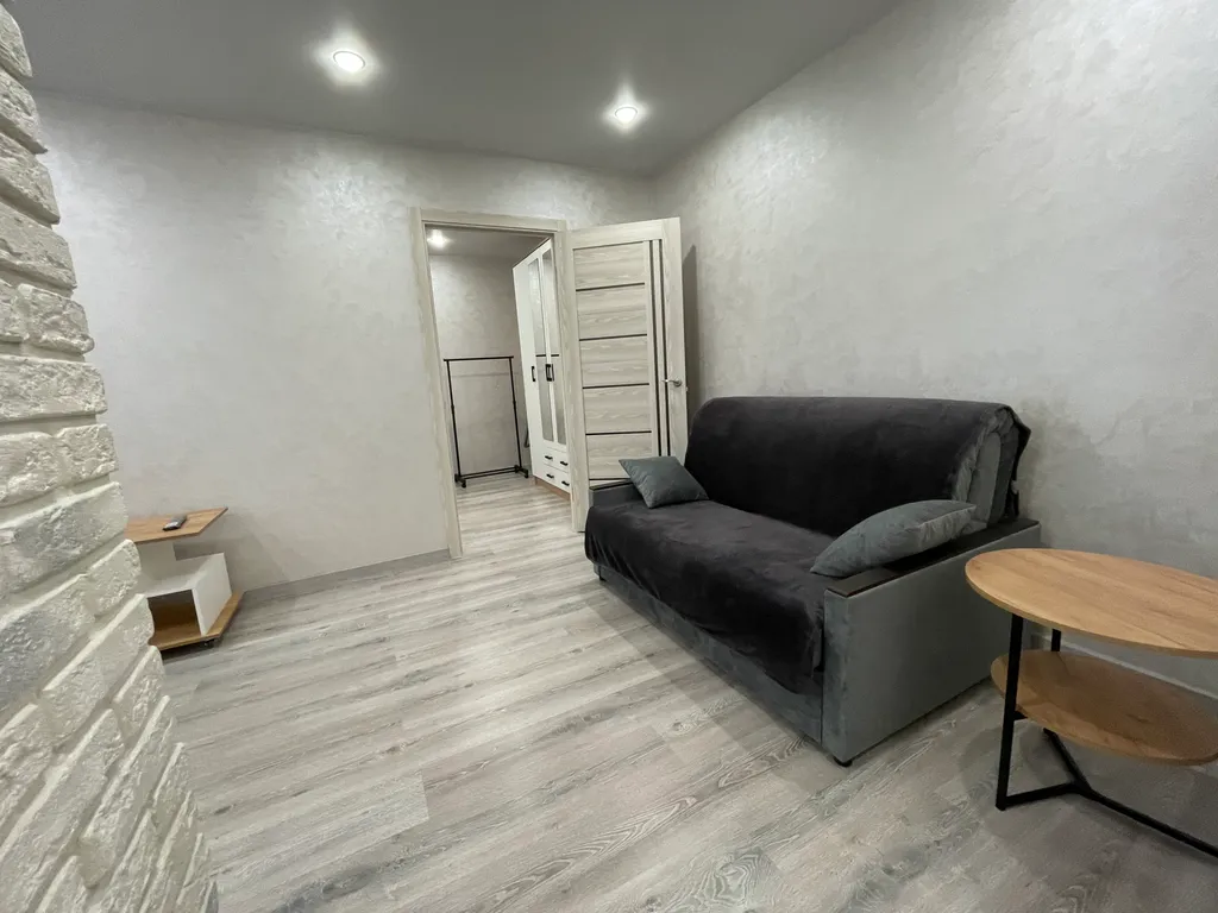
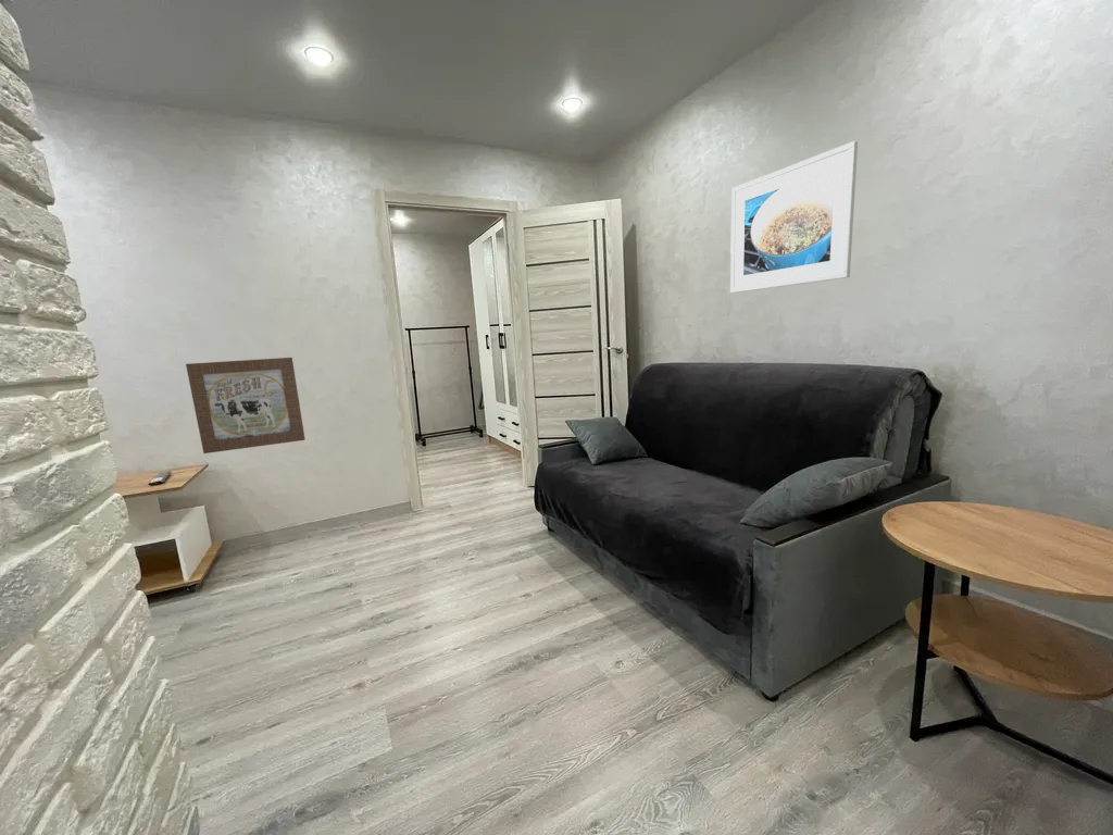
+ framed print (785, 227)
+ wall art (249, 403)
